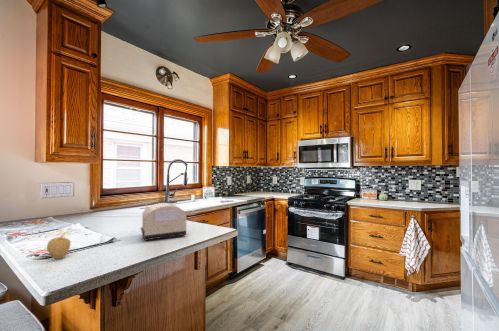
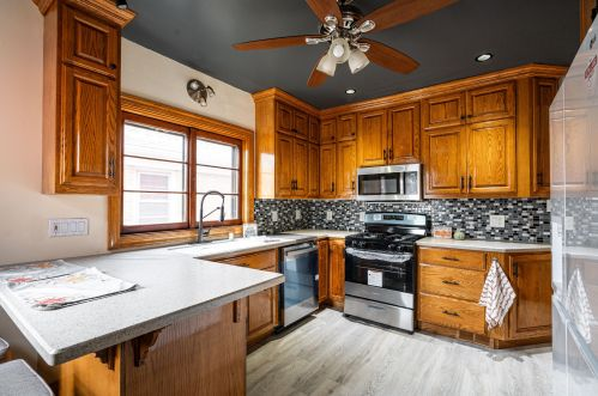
- fruit (58, 245)
- toaster (162, 218)
